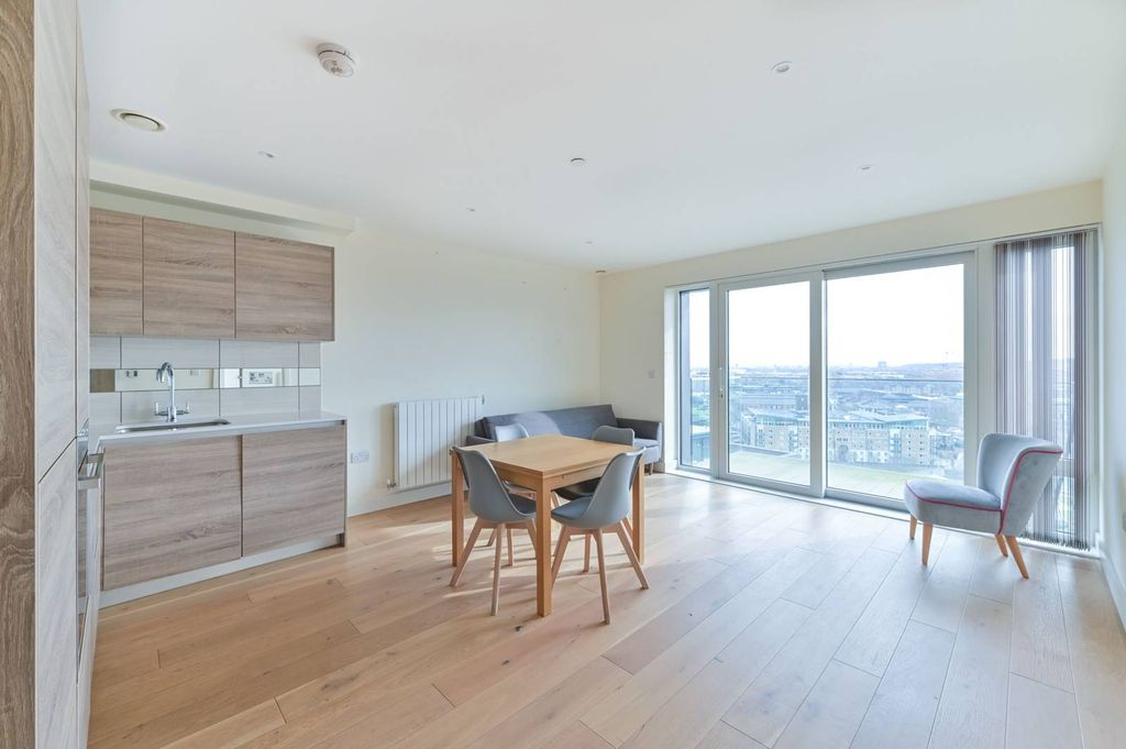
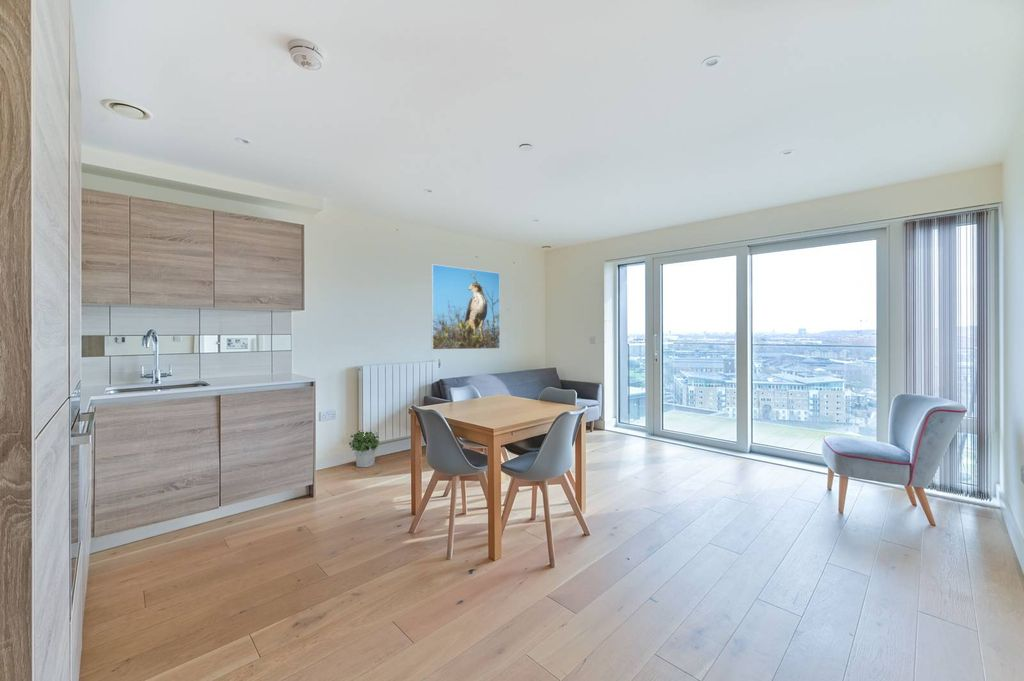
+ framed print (467, 309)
+ potted plant (364, 447)
